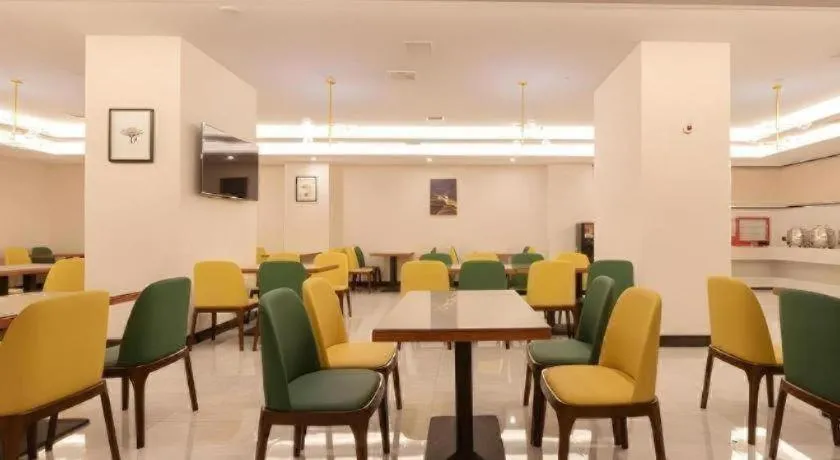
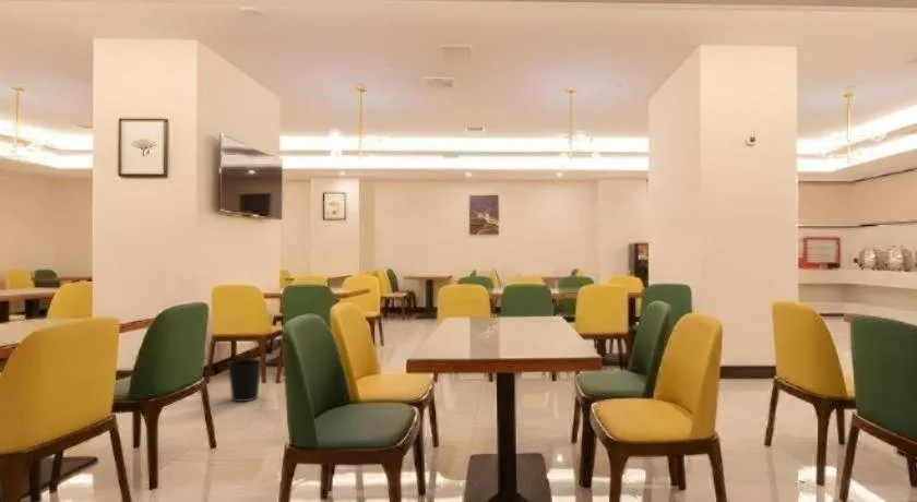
+ wastebasket (245, 380)
